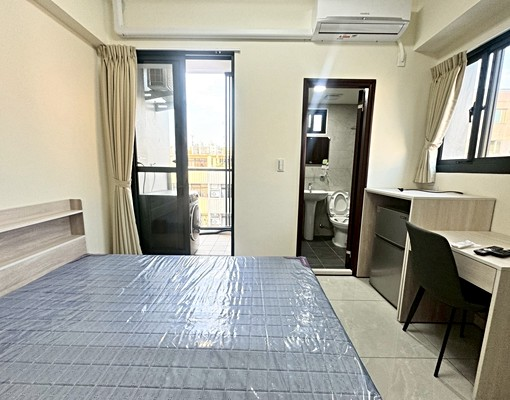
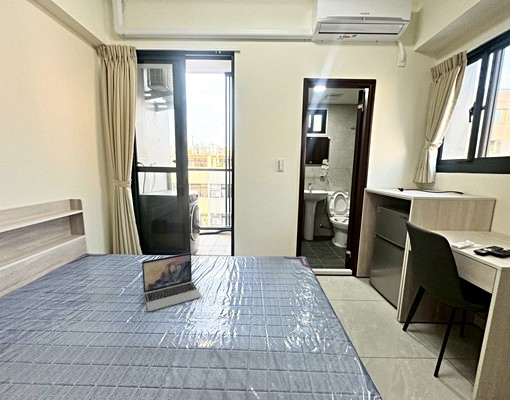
+ laptop (171, 279)
